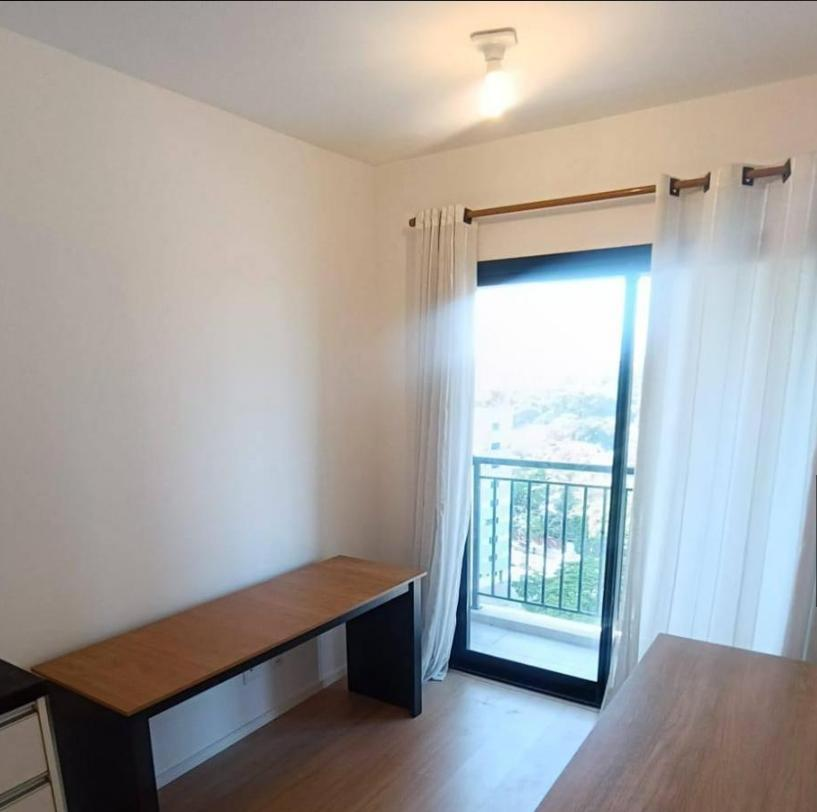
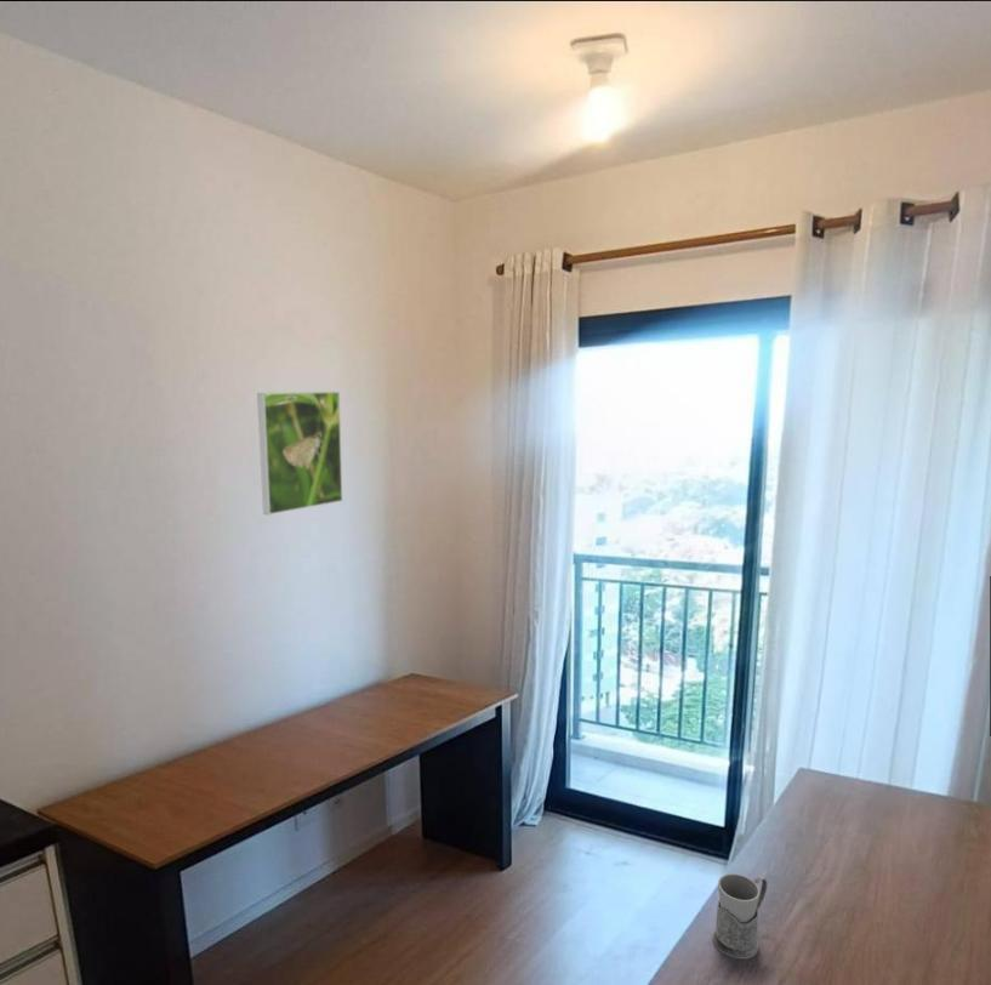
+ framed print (302, 450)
+ mug (745, 909)
